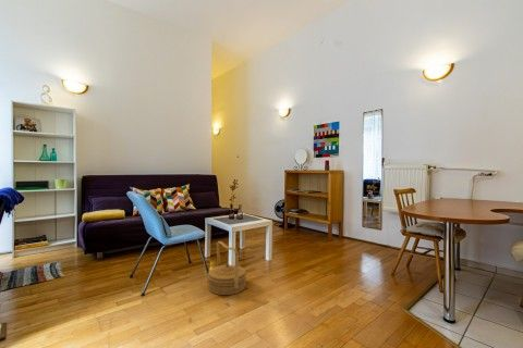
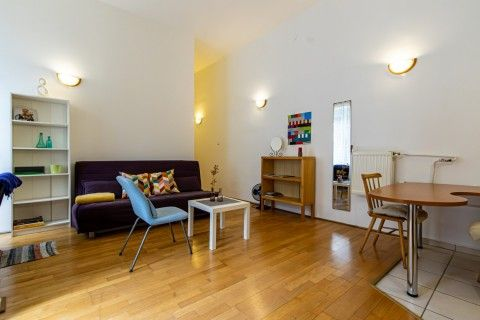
- basket (227, 265)
